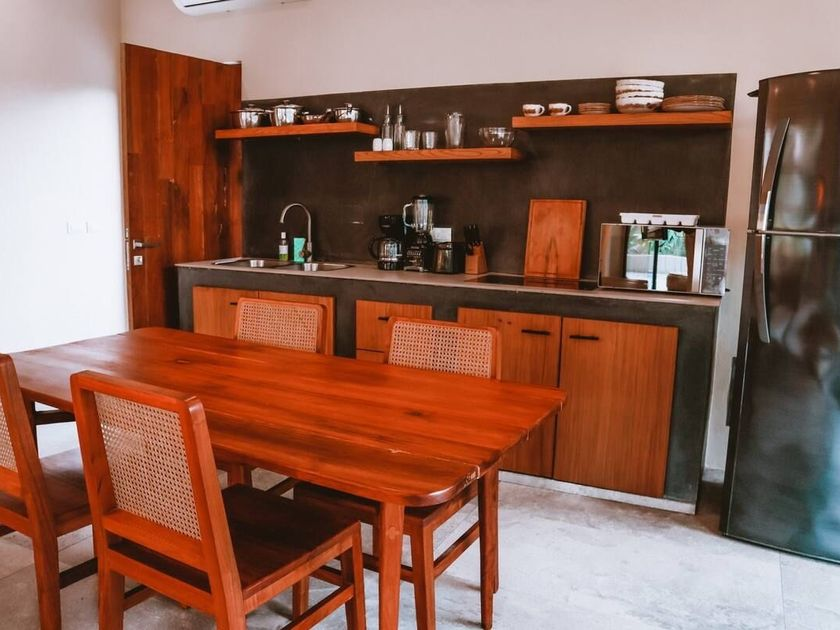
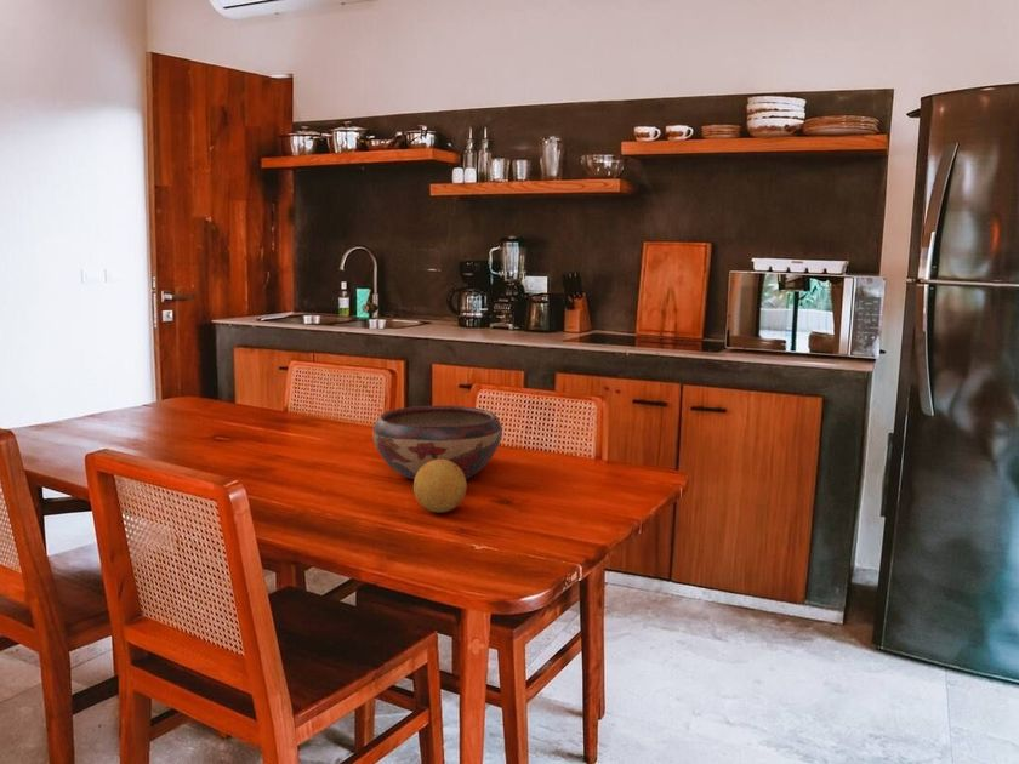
+ fruit (439, 485)
+ decorative bowl (437, 444)
